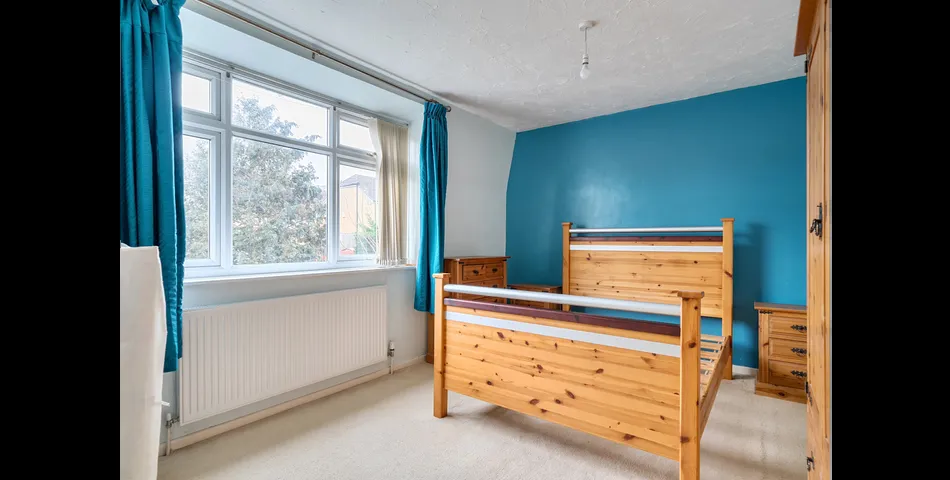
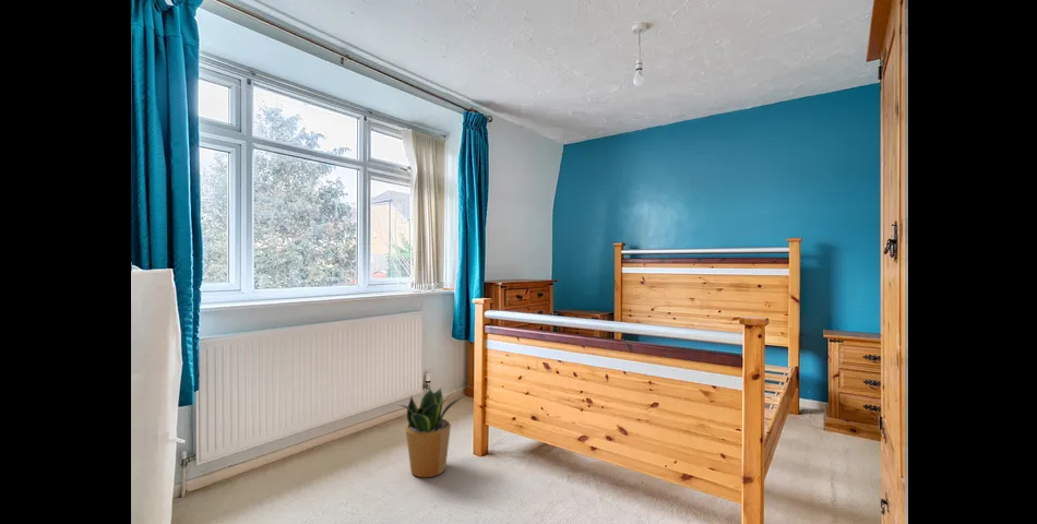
+ potted plant (432, 430)
